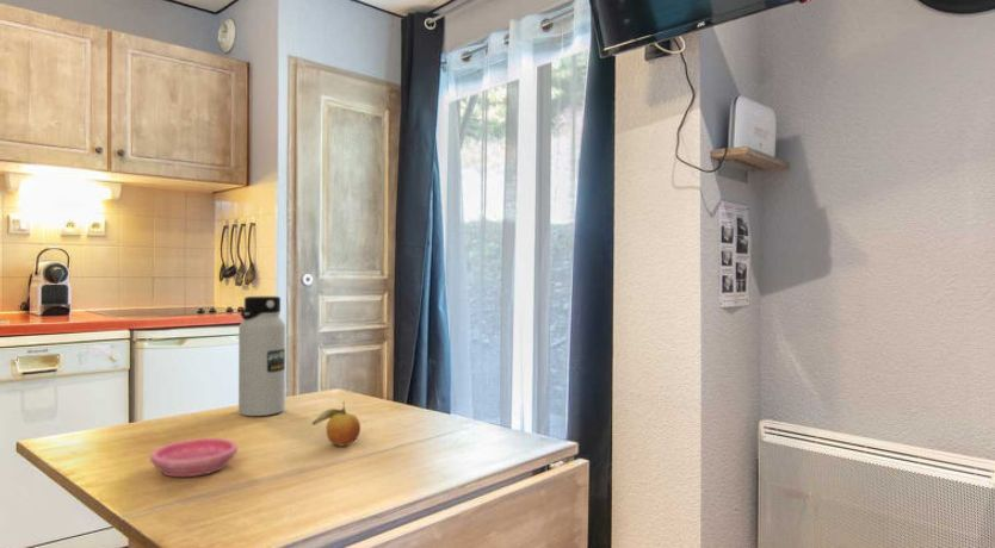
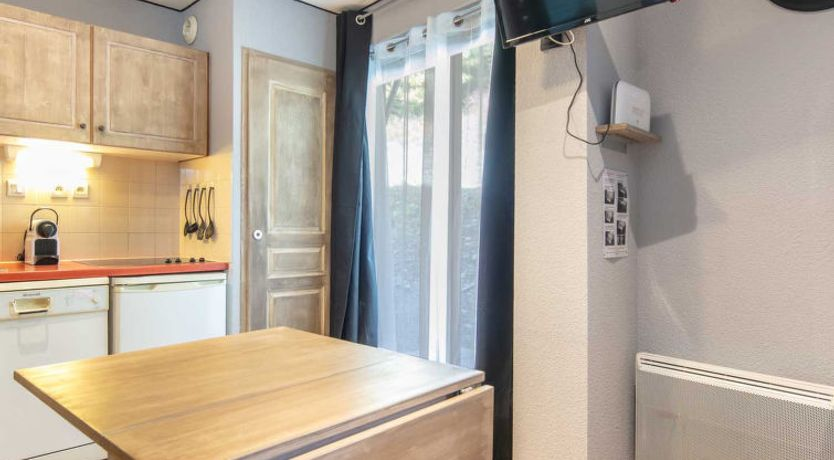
- water bottle (261, 354)
- saucer (194, 457)
- fruit (334, 421)
